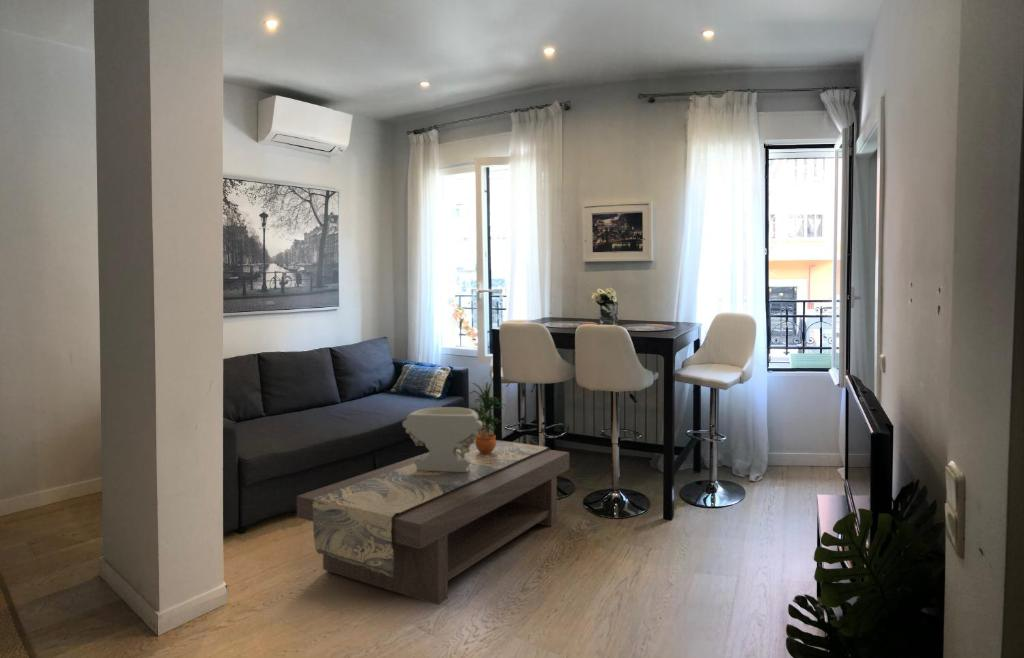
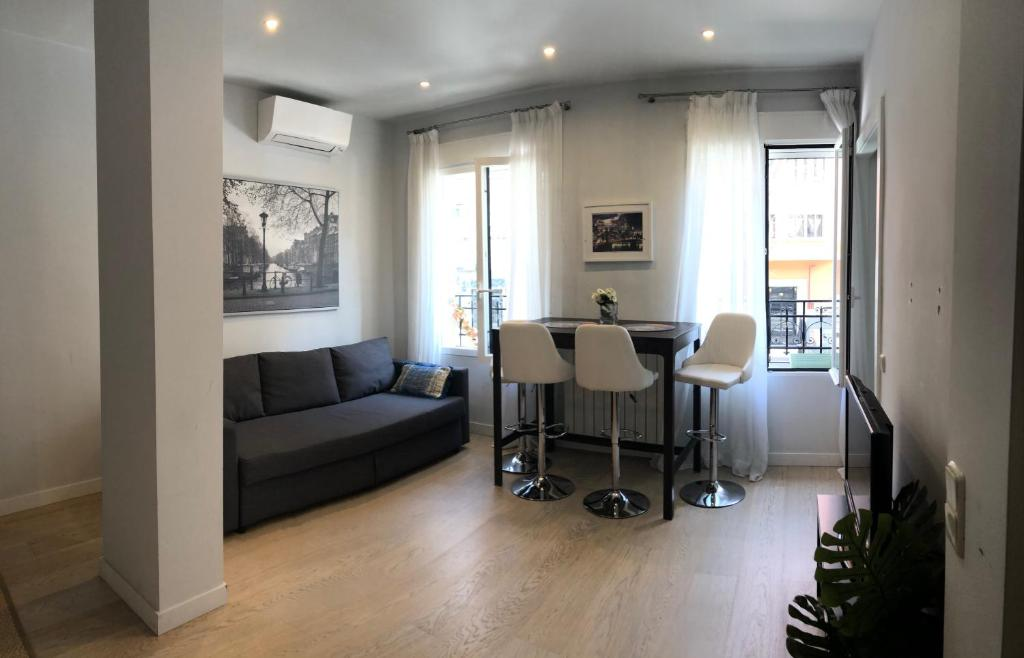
- decorative bowl (448, 438)
- potted plant (488, 417)
- coffee table (451, 506)
